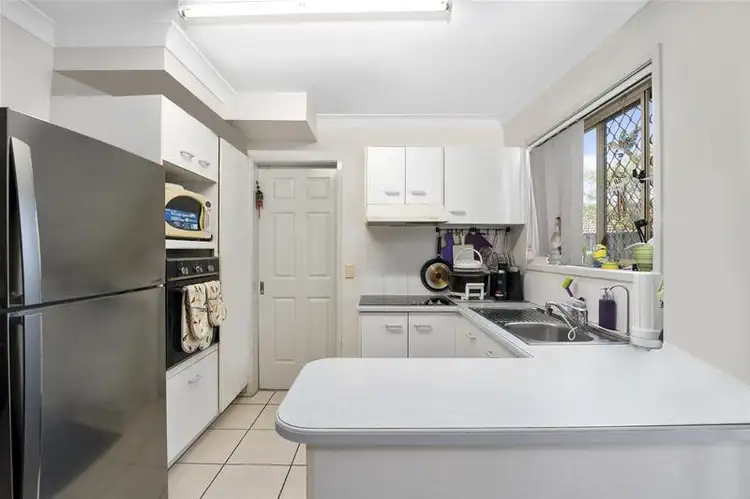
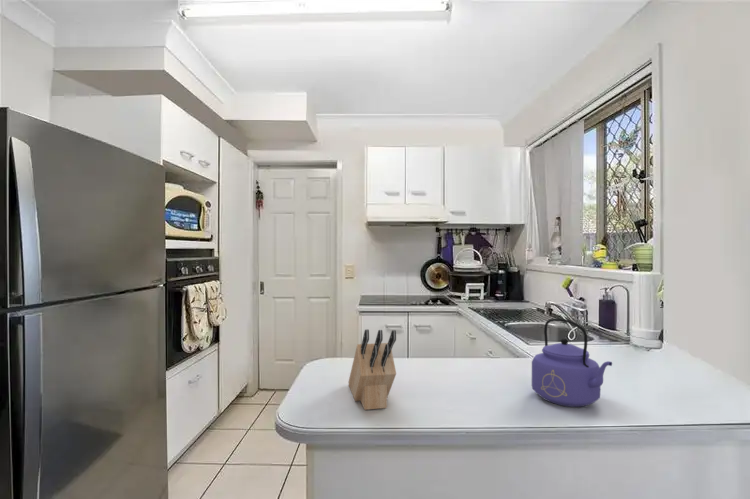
+ knife block (371, 360)
+ kettle (572, 361)
